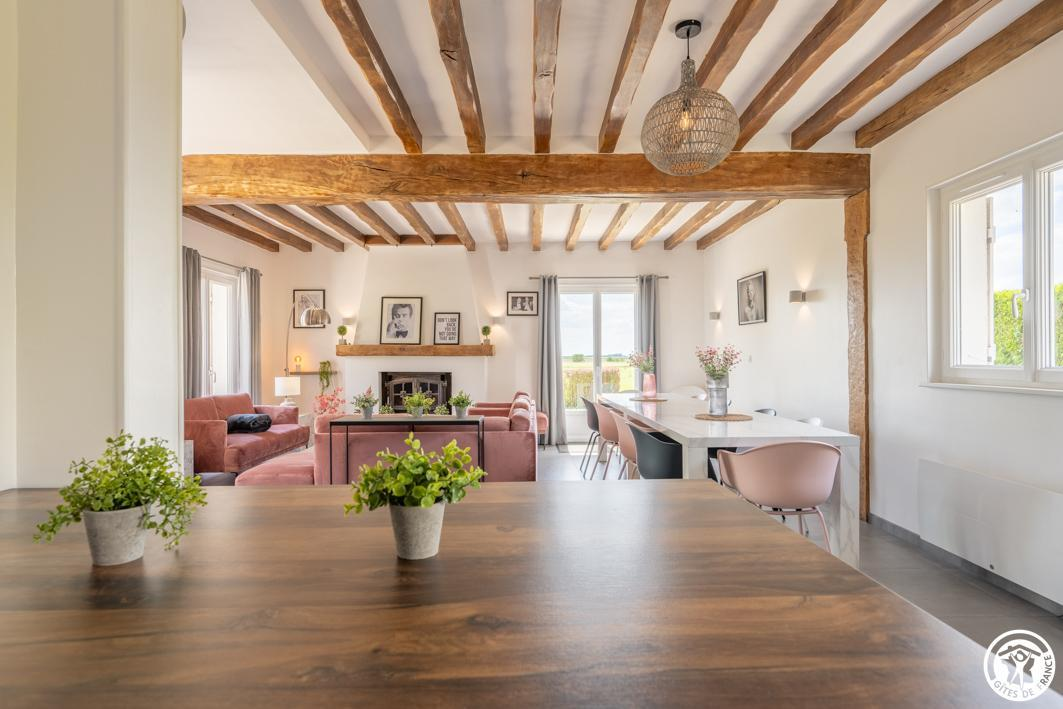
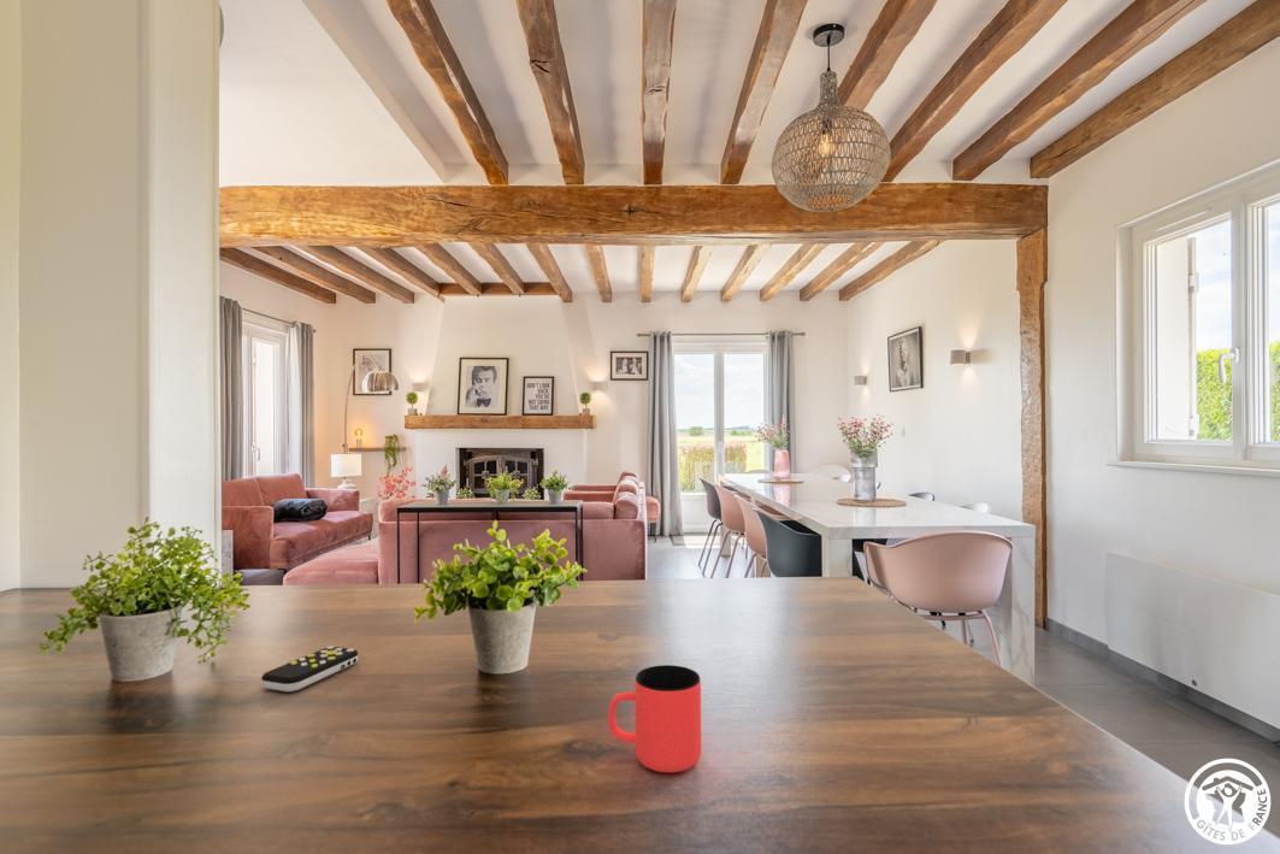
+ remote control (312, 666)
+ cup (654, 717)
